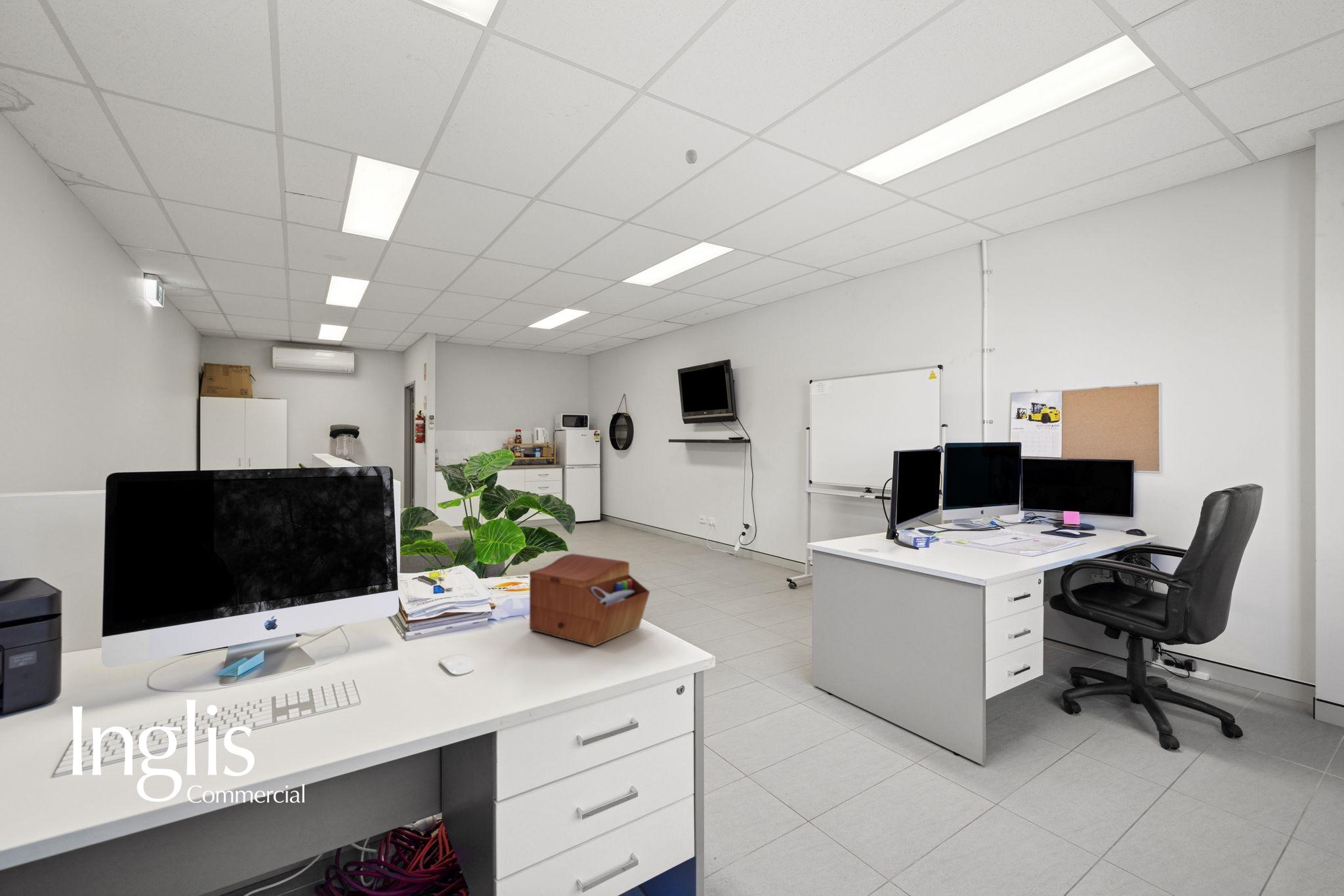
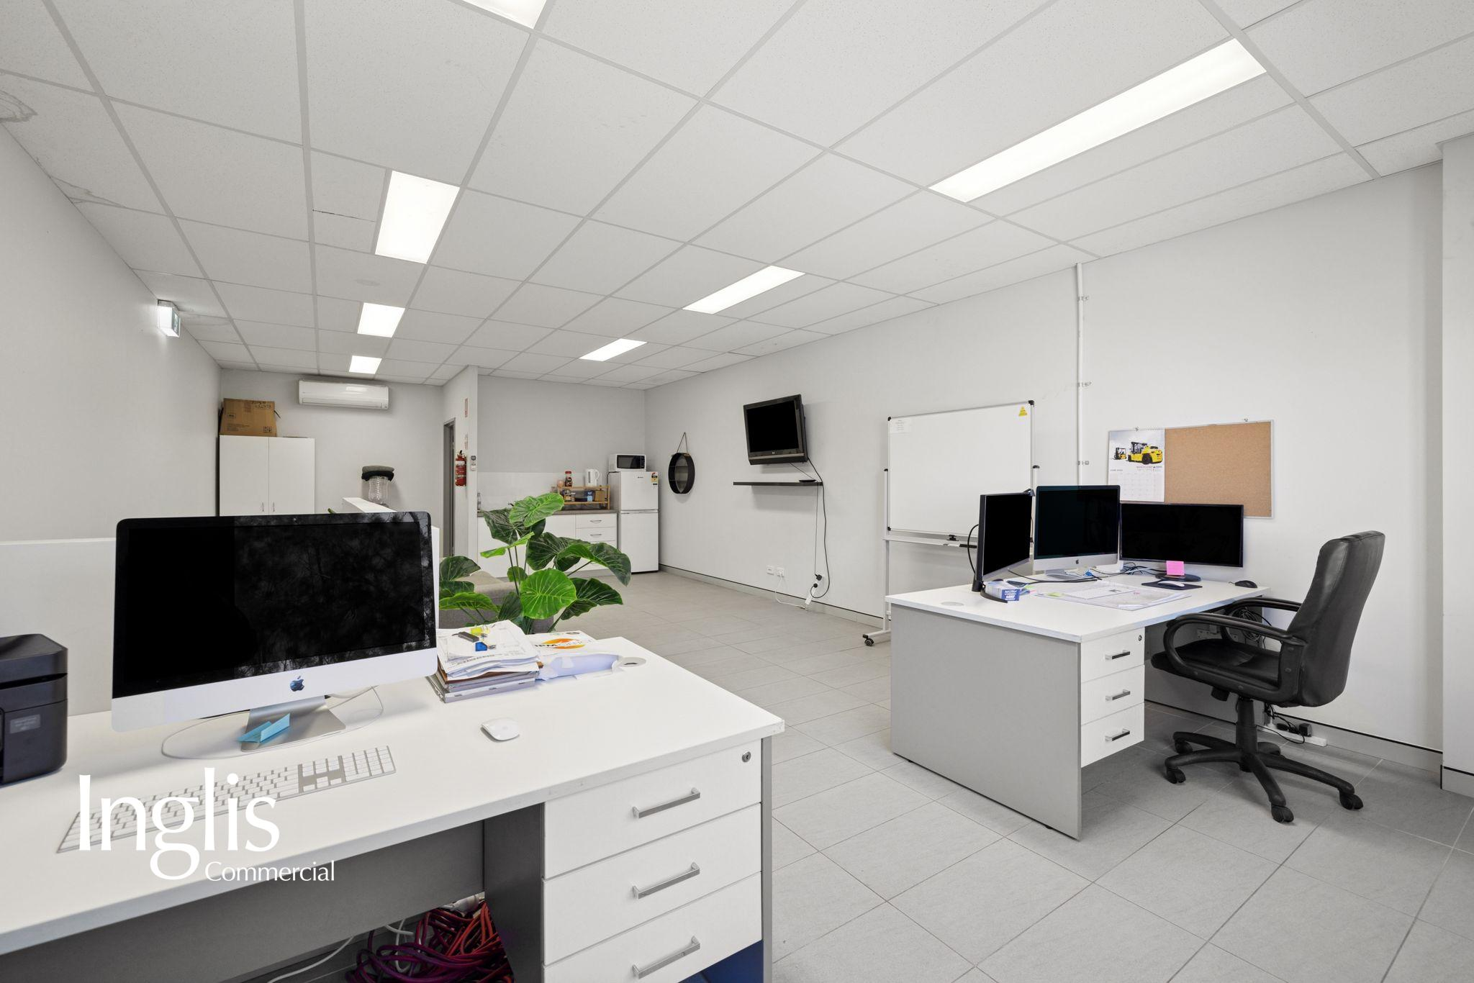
- smoke detector (691, 158)
- sewing box (588, 596)
